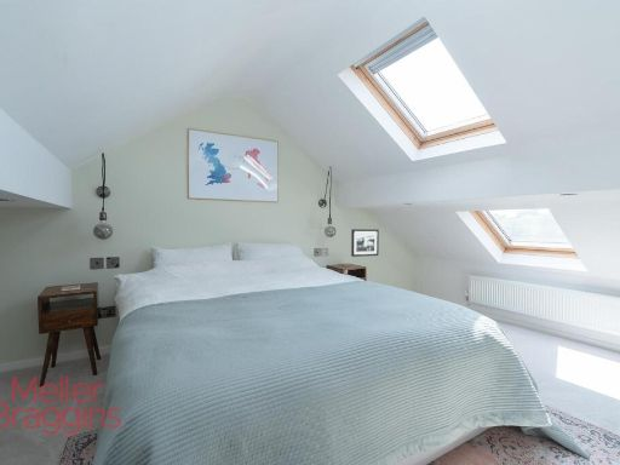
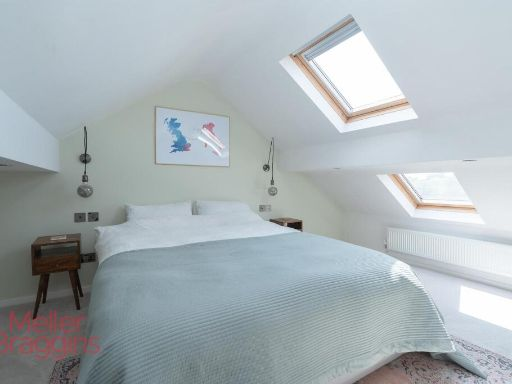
- picture frame (364, 242)
